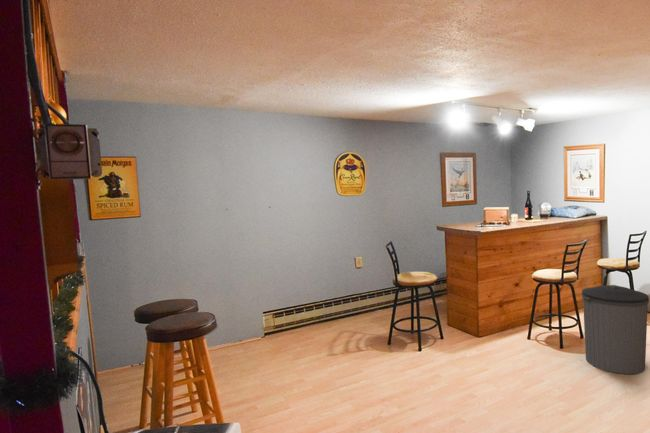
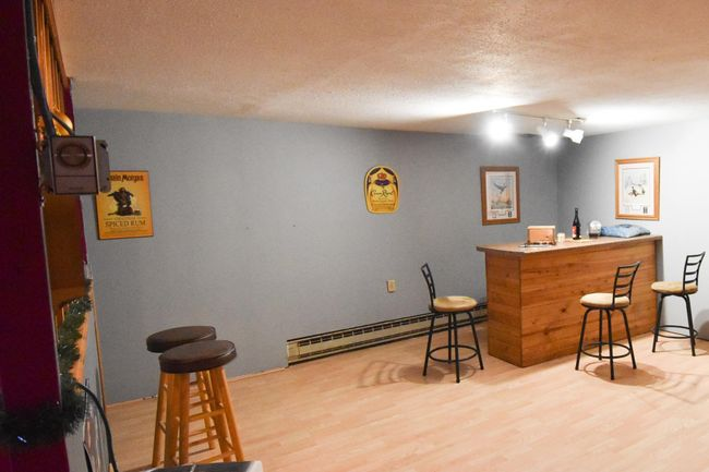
- trash can (614, 324)
